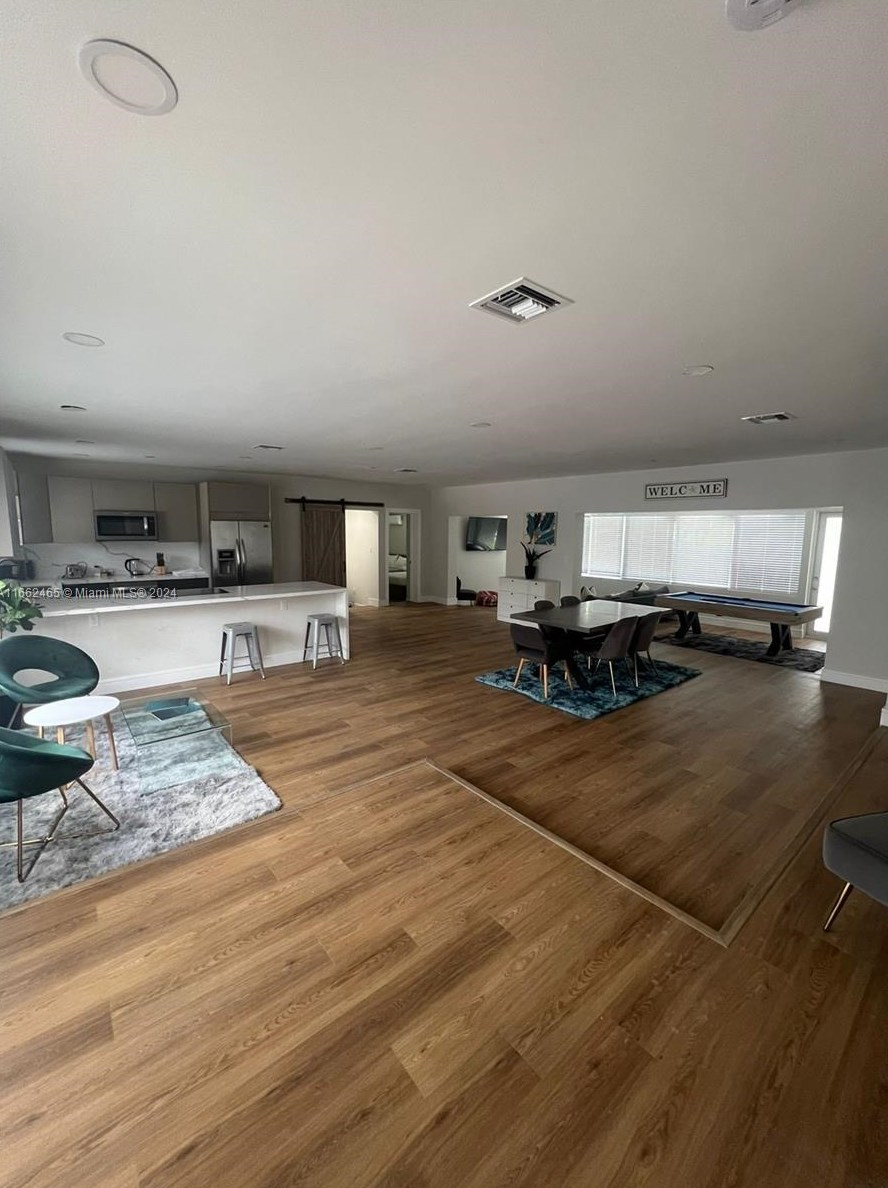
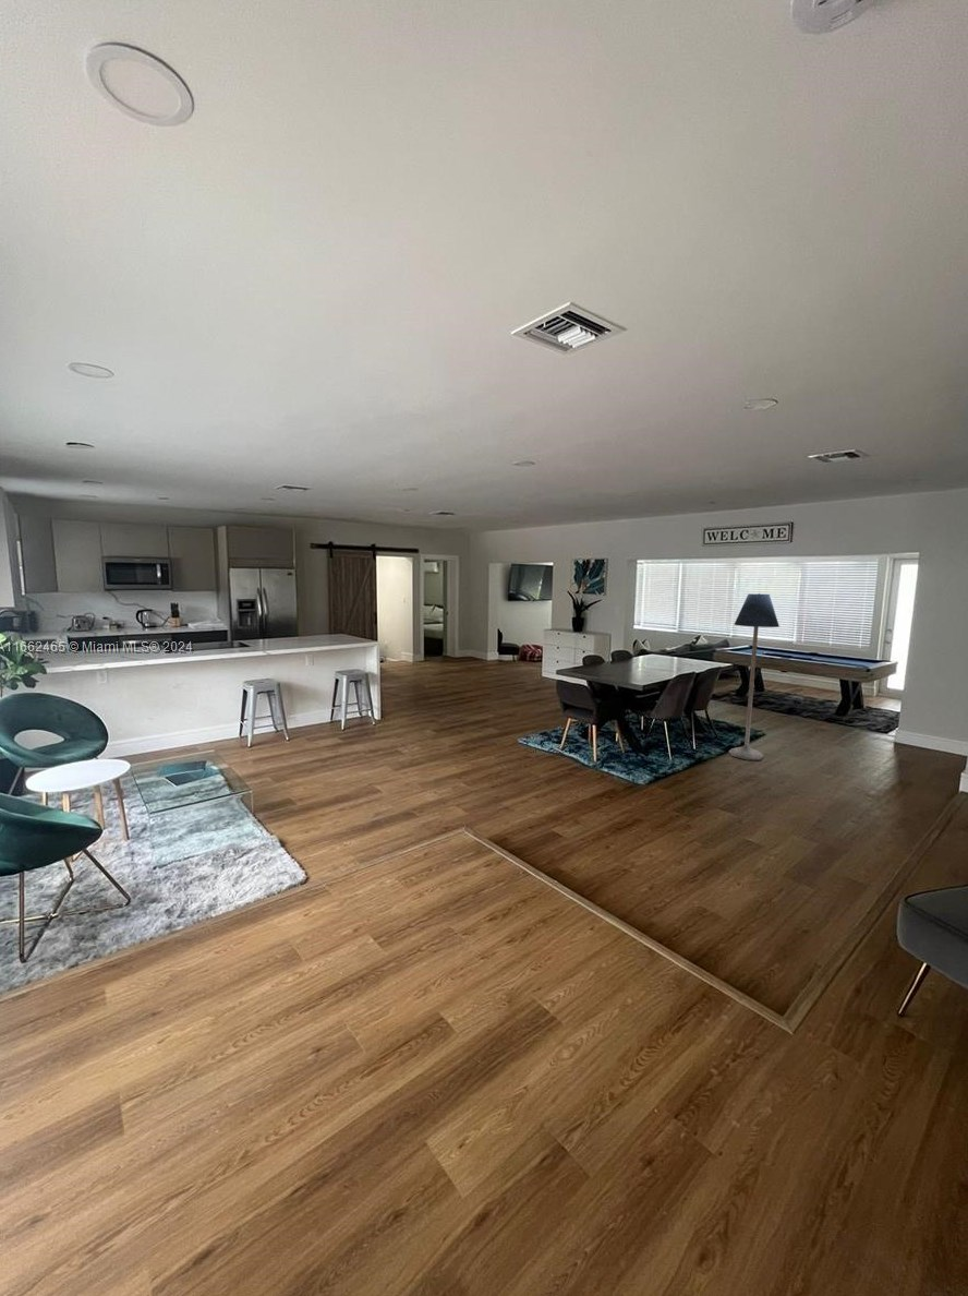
+ floor lamp (752, 675)
